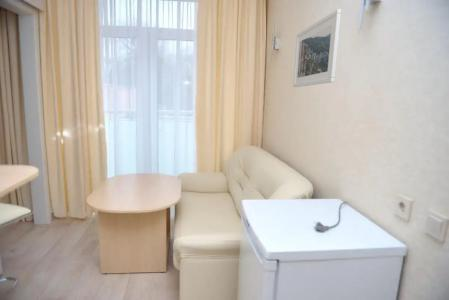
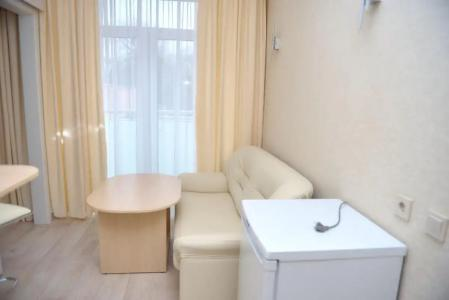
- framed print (313, 54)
